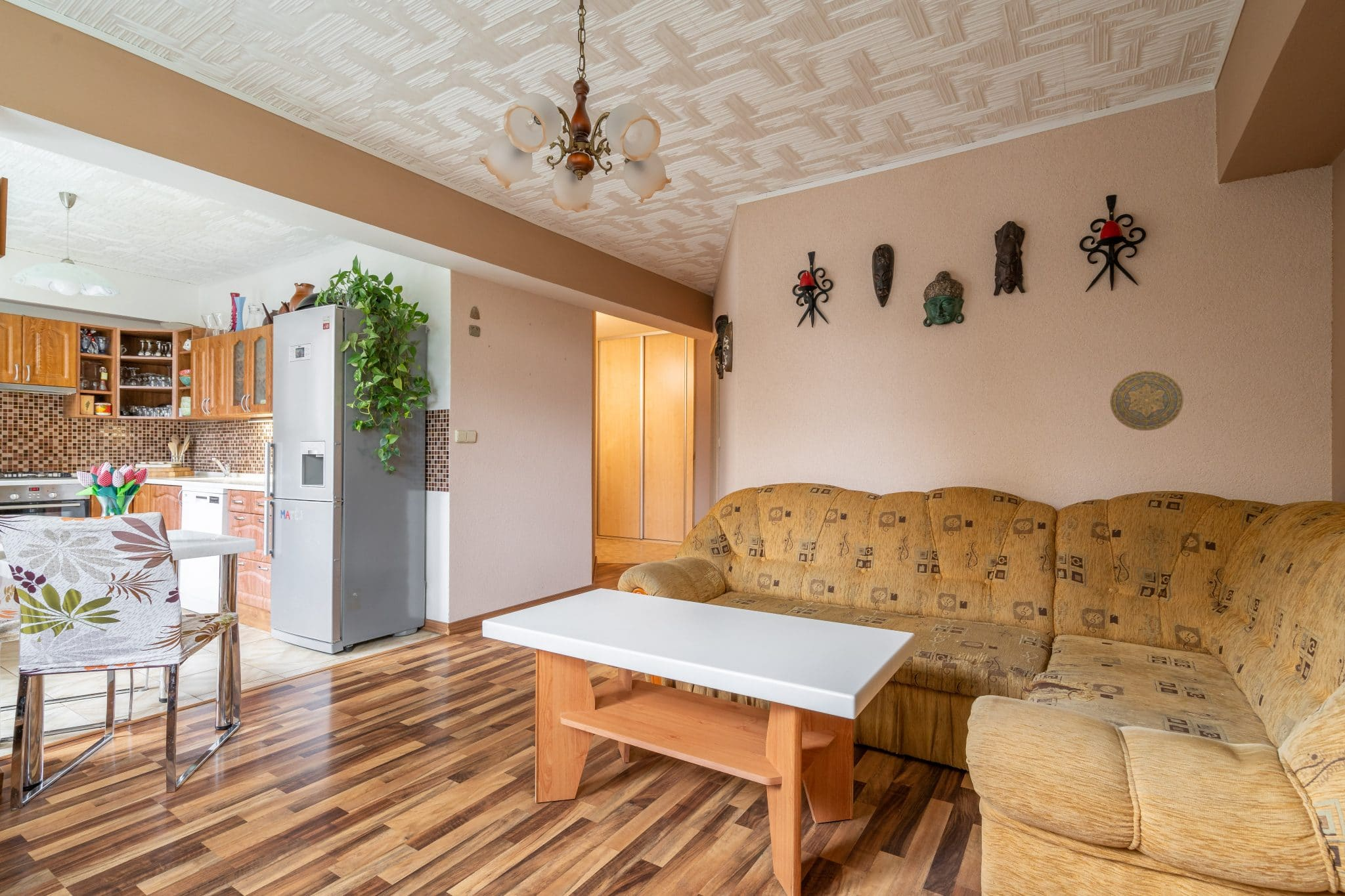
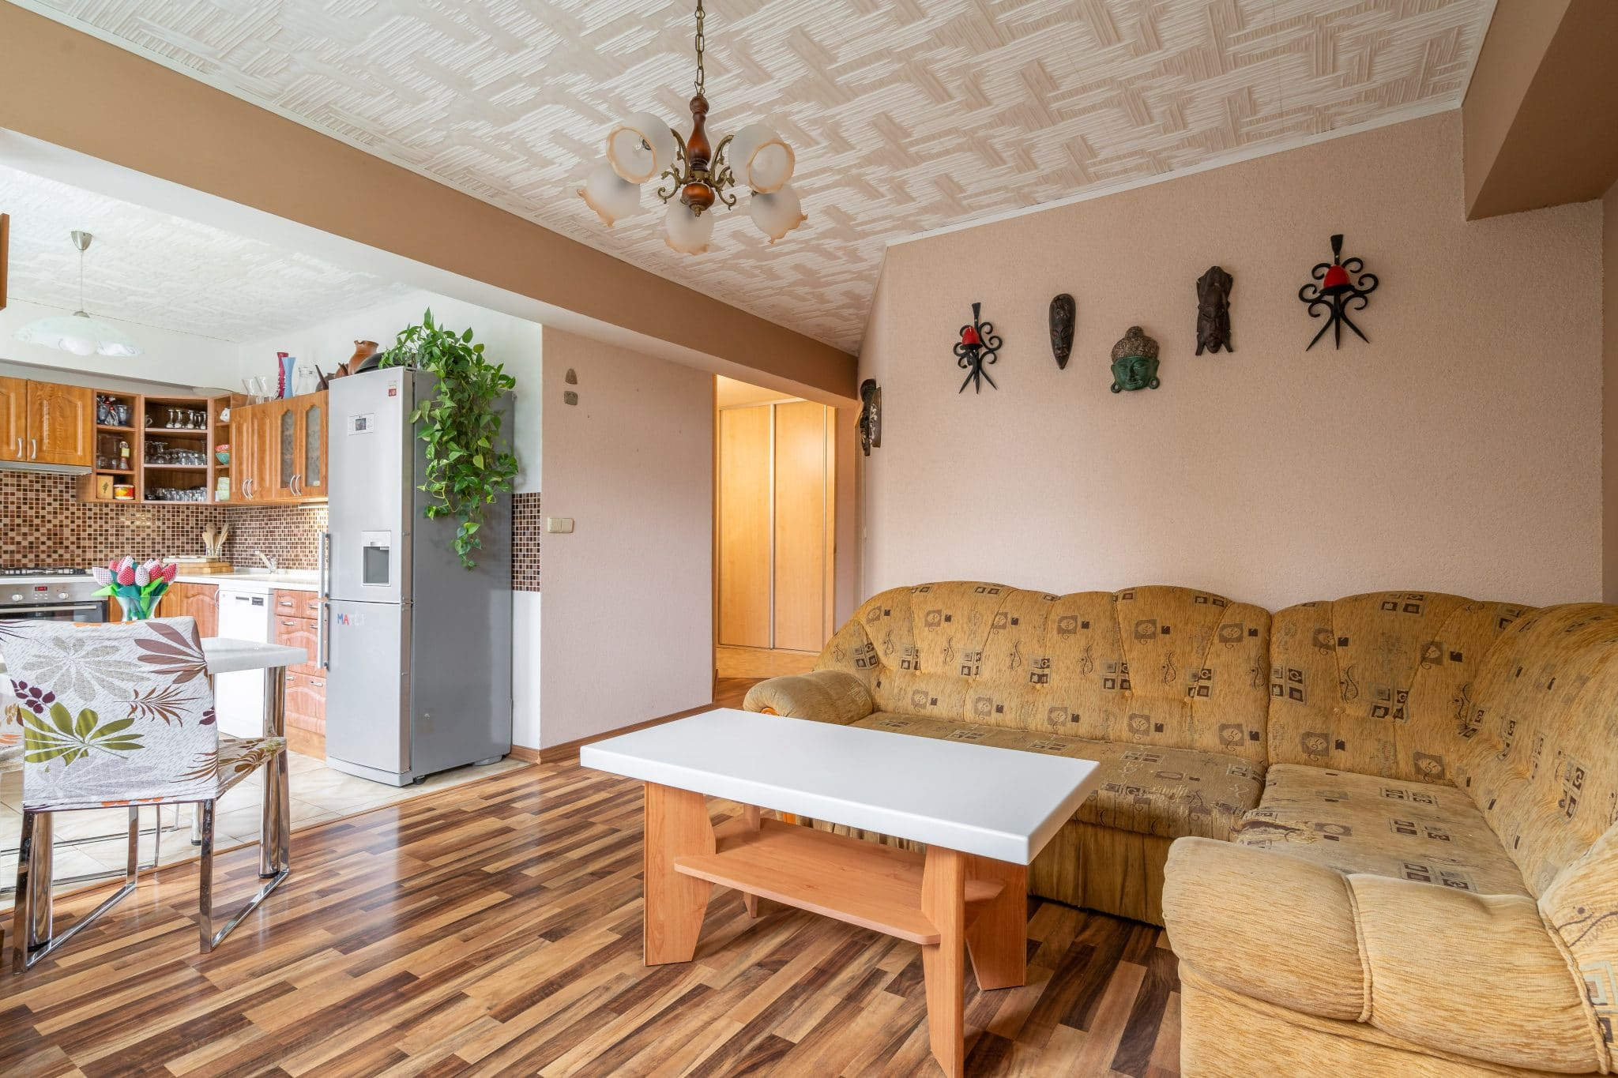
- decorative plate (1146, 400)
